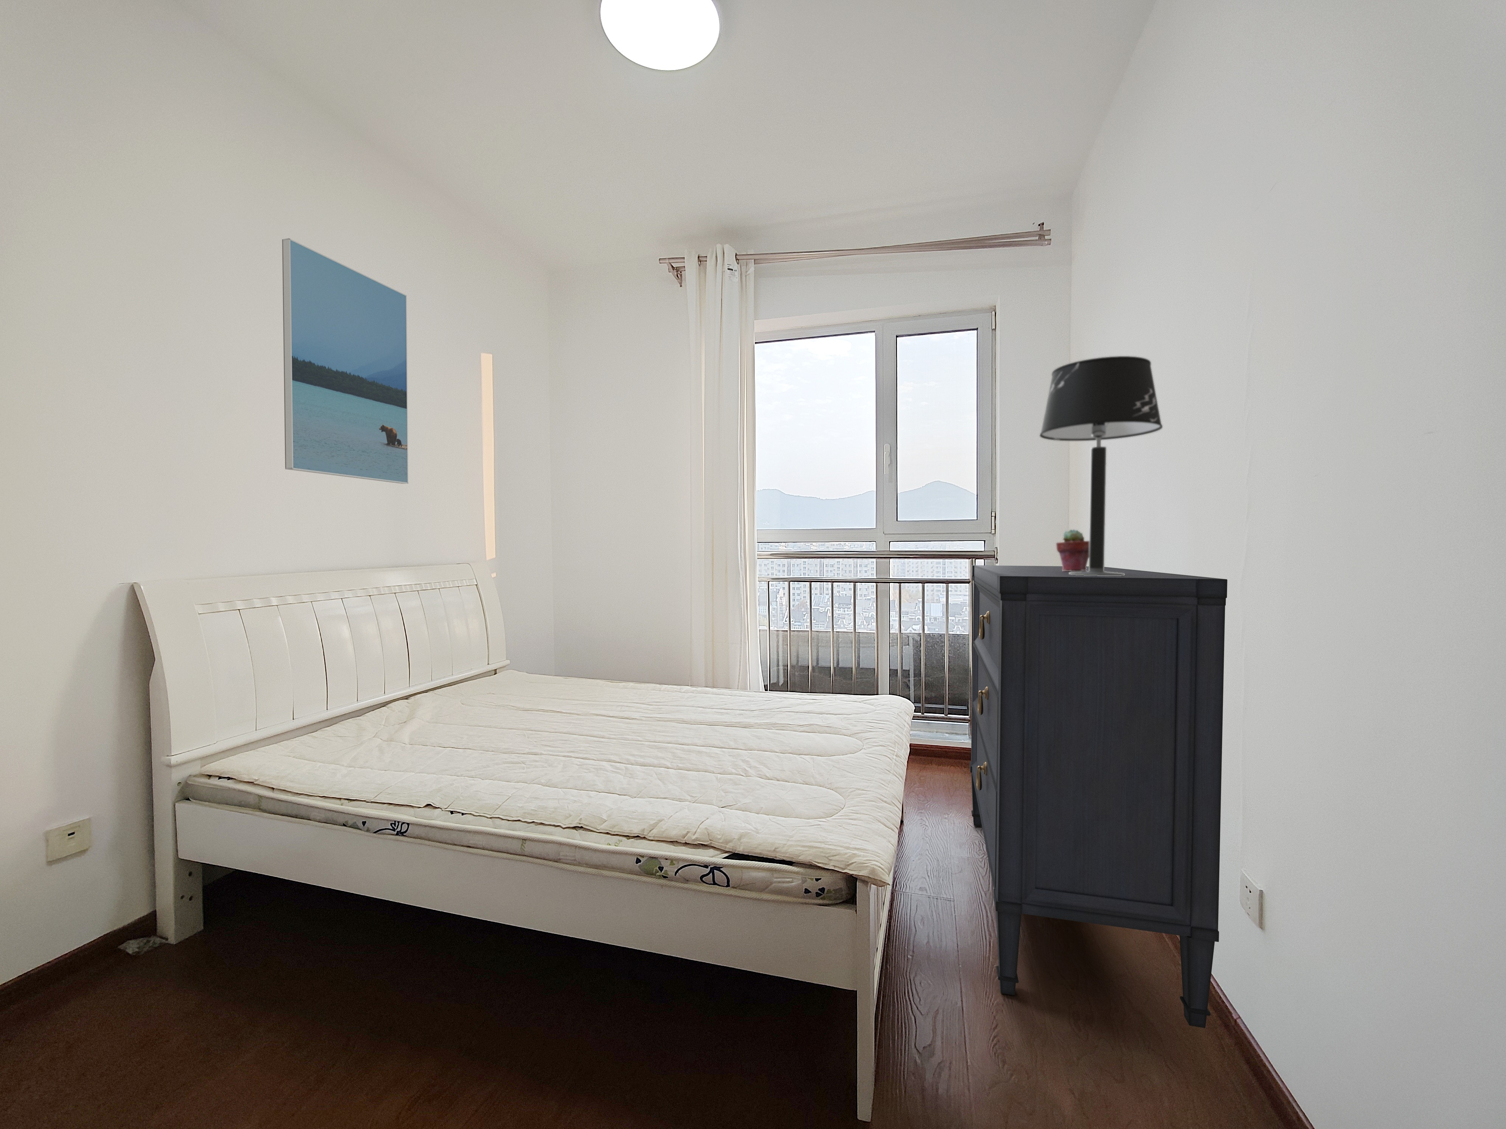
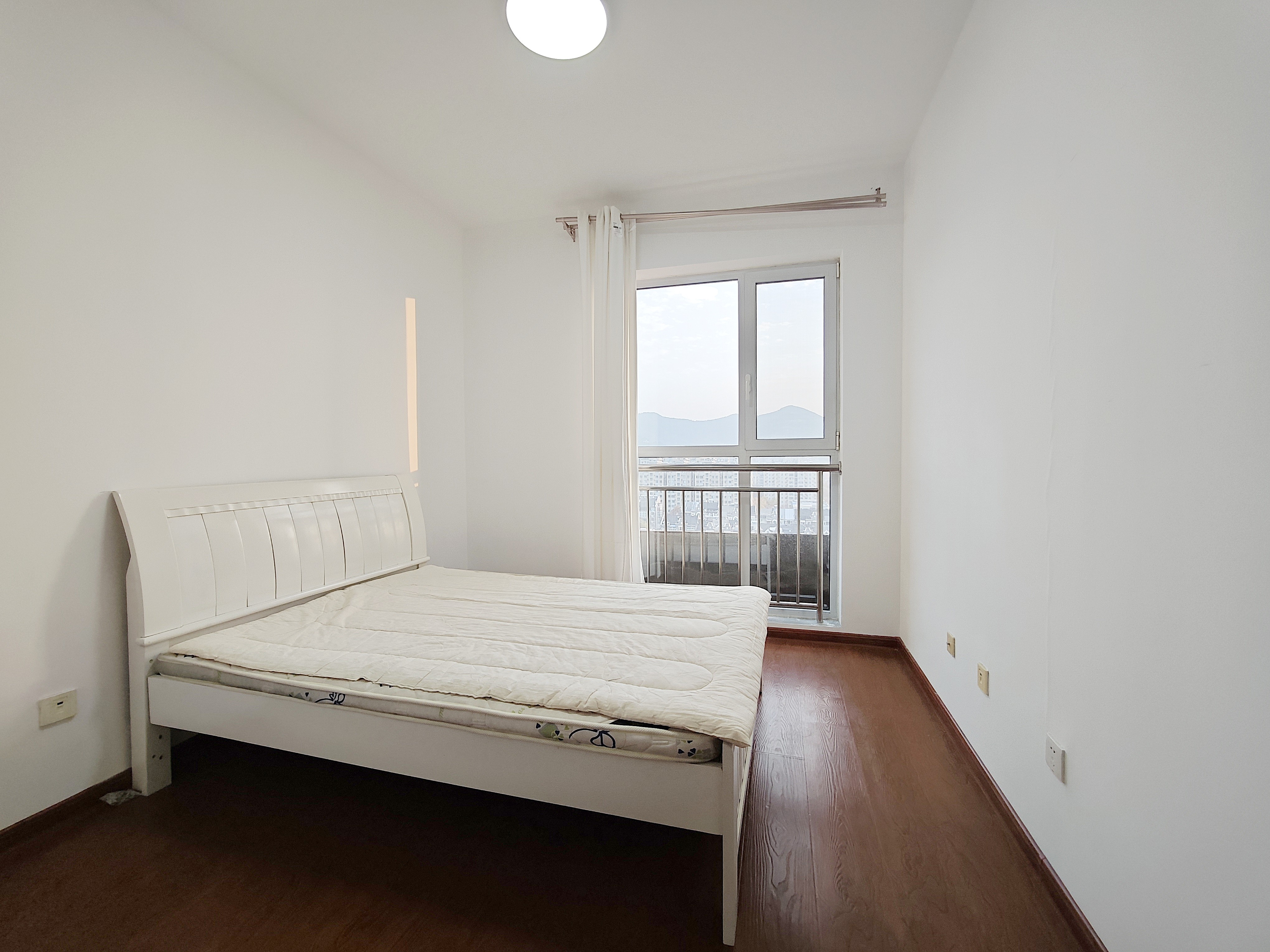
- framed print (351, 374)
- potted succulent (1073, 549)
- table lamp (1098, 471)
- dresser (1058, 734)
